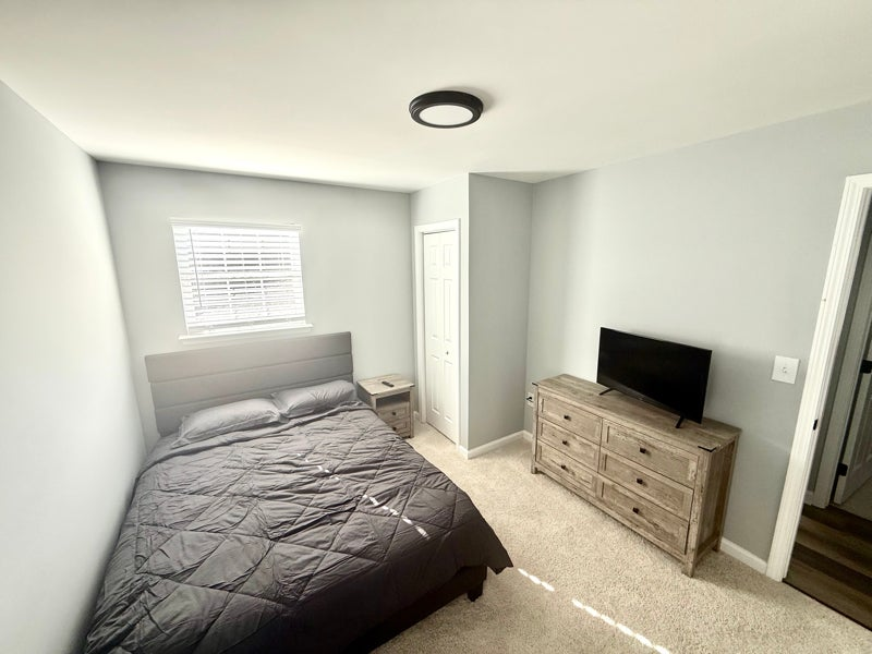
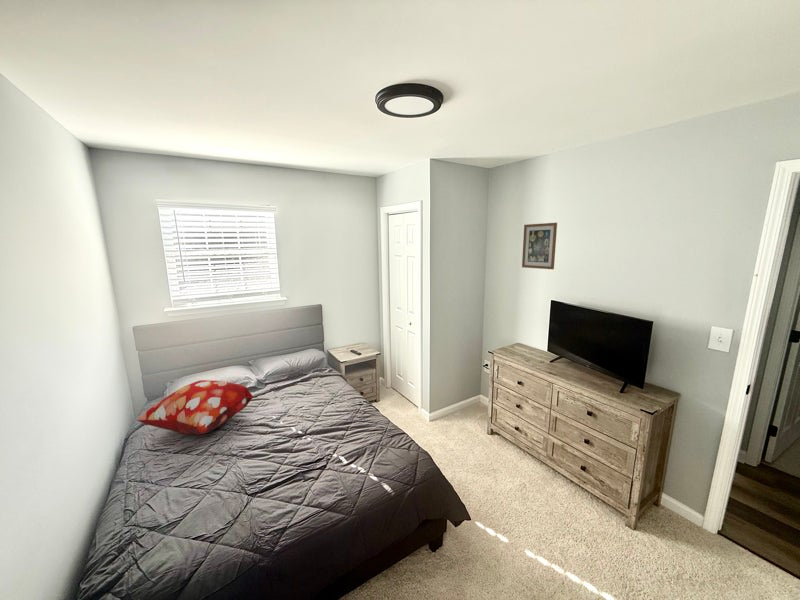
+ decorative pillow (199, 407)
+ wall art (538, 246)
